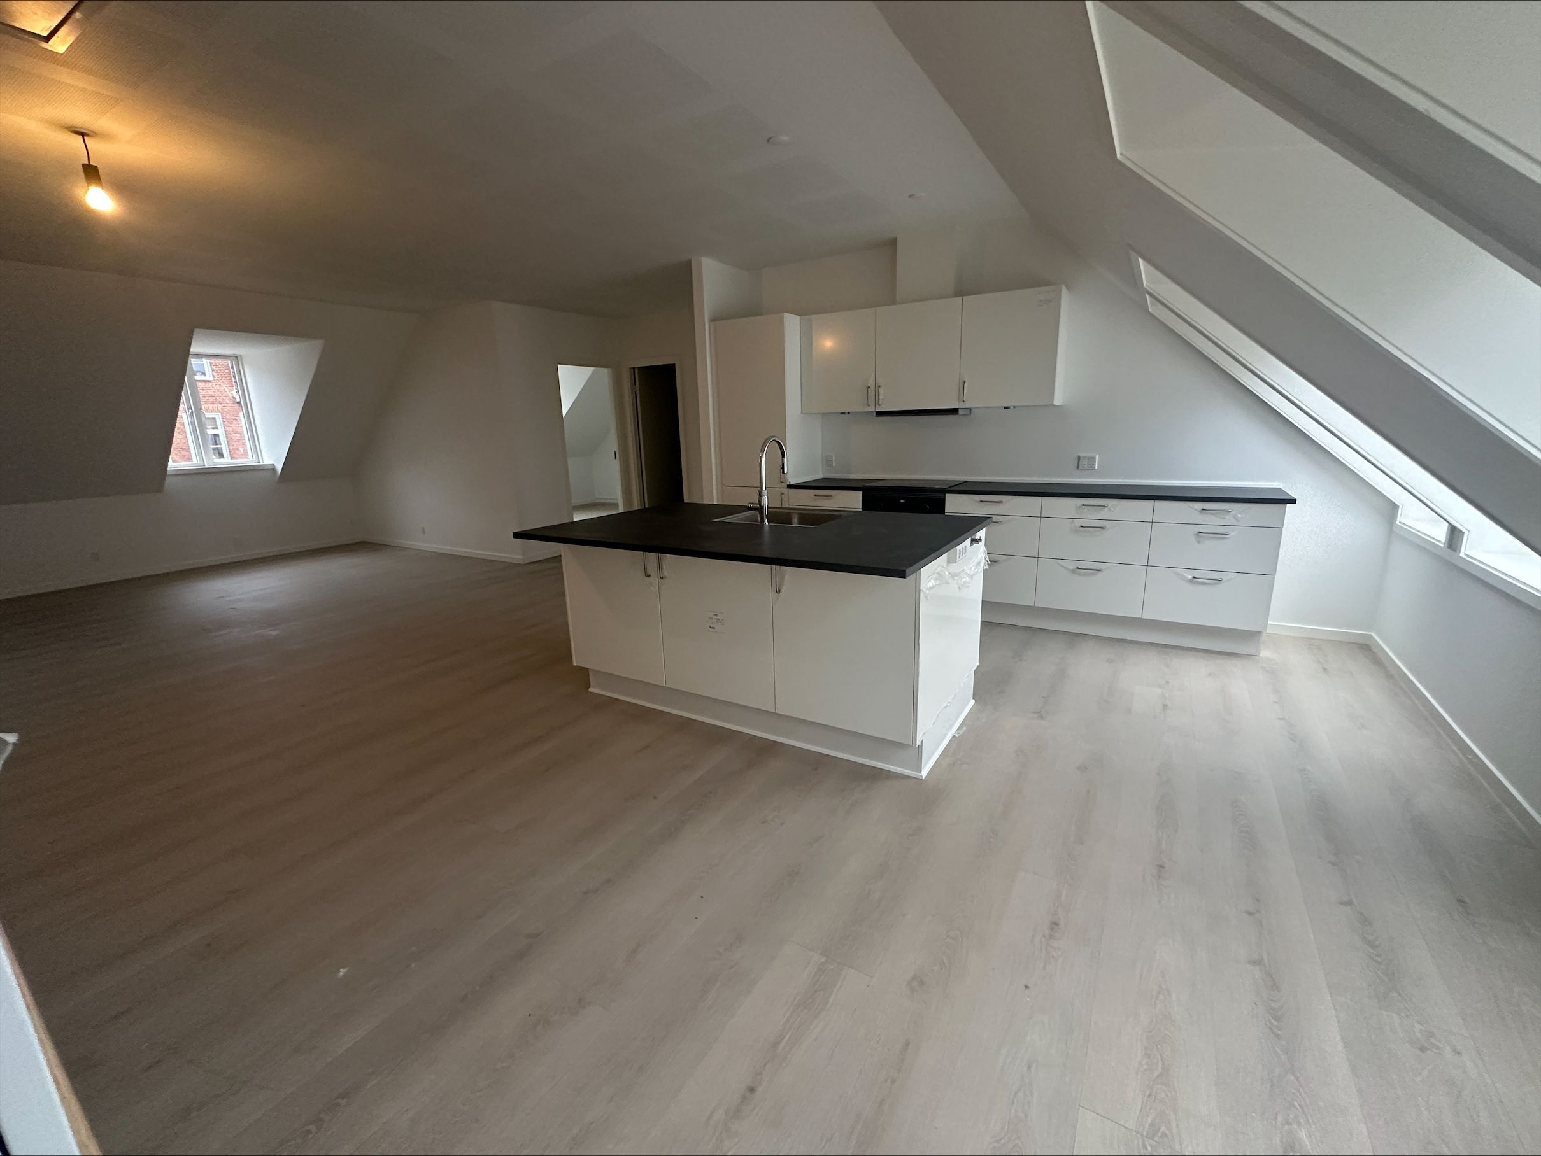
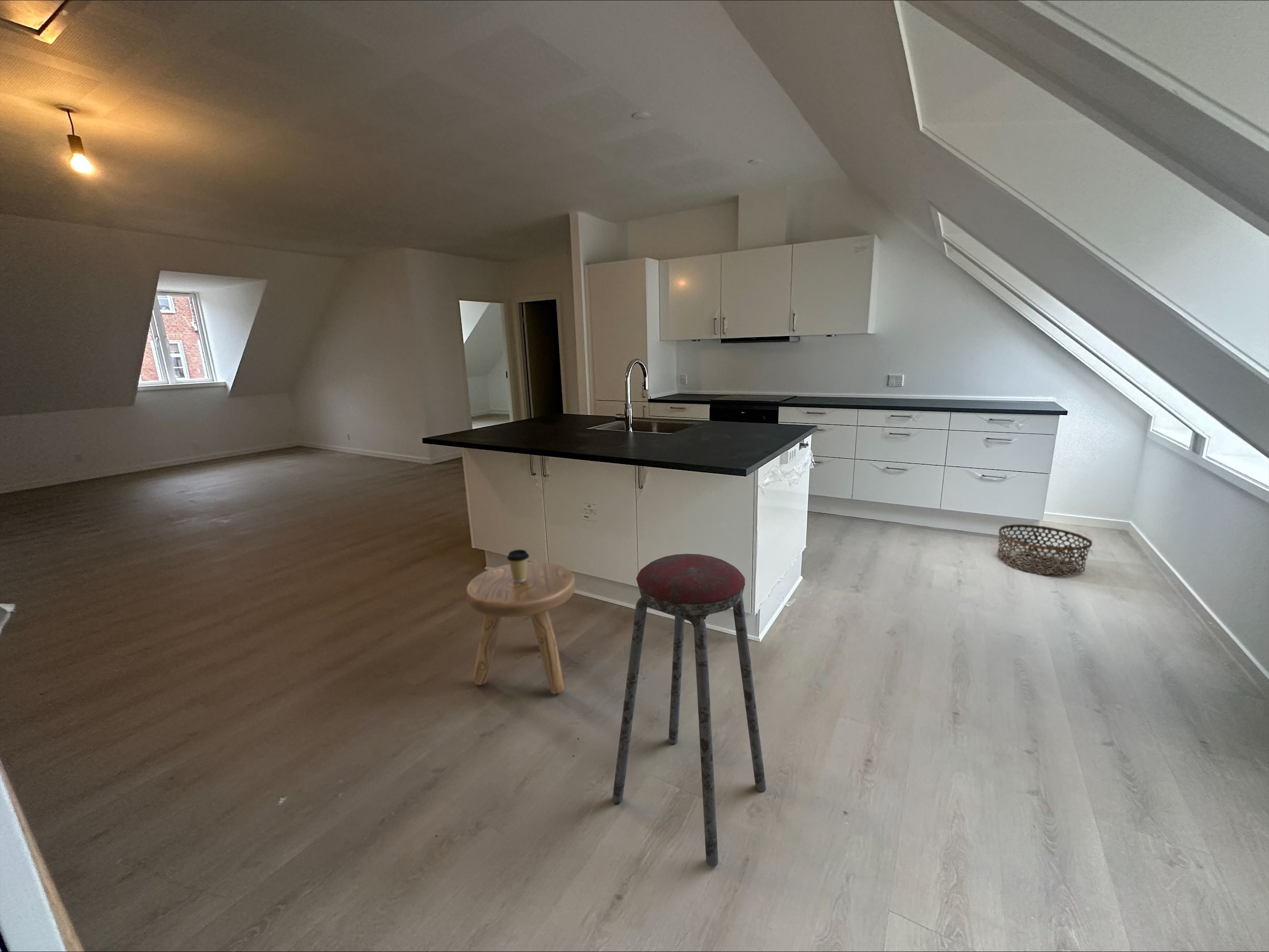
+ coffee cup (519, 566)
+ basket (1041, 549)
+ music stool (697, 686)
+ stool (533, 626)
